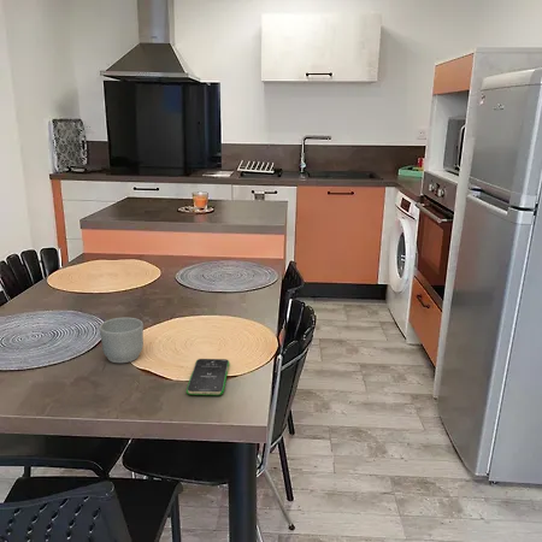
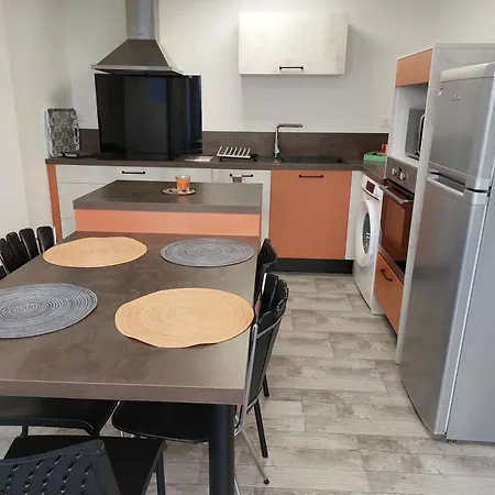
- smartphone (208, 376)
- mug (122, 337)
